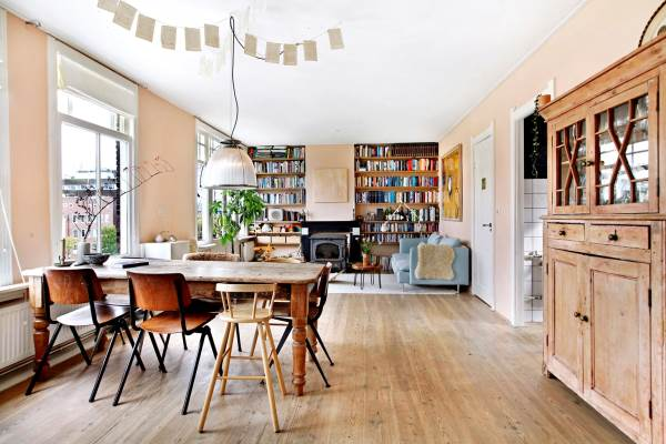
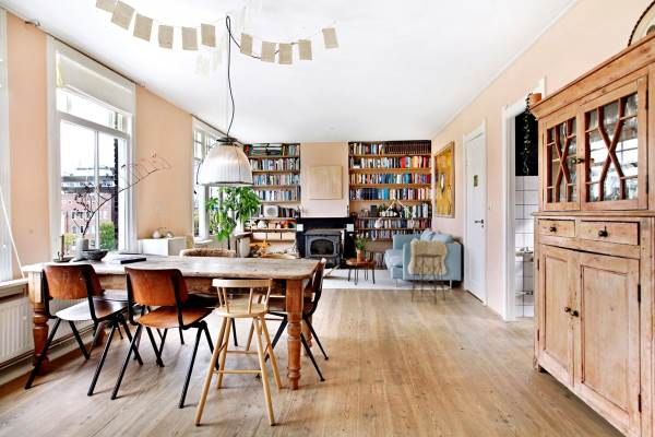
+ side table (428, 277)
